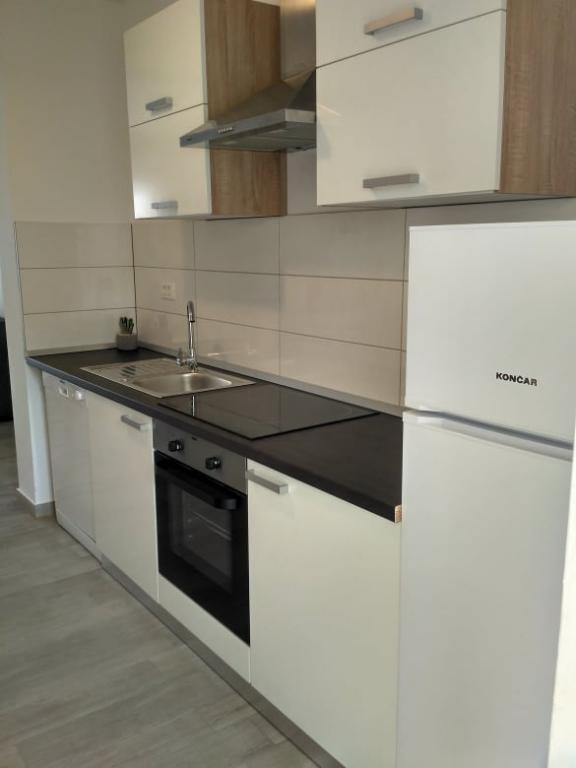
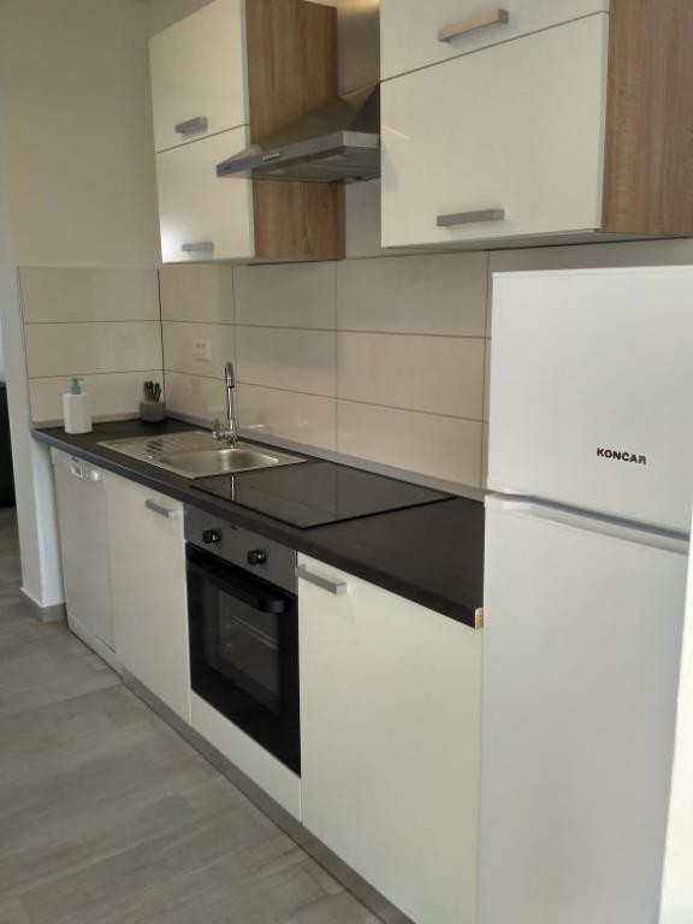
+ soap bottle (76, 404)
